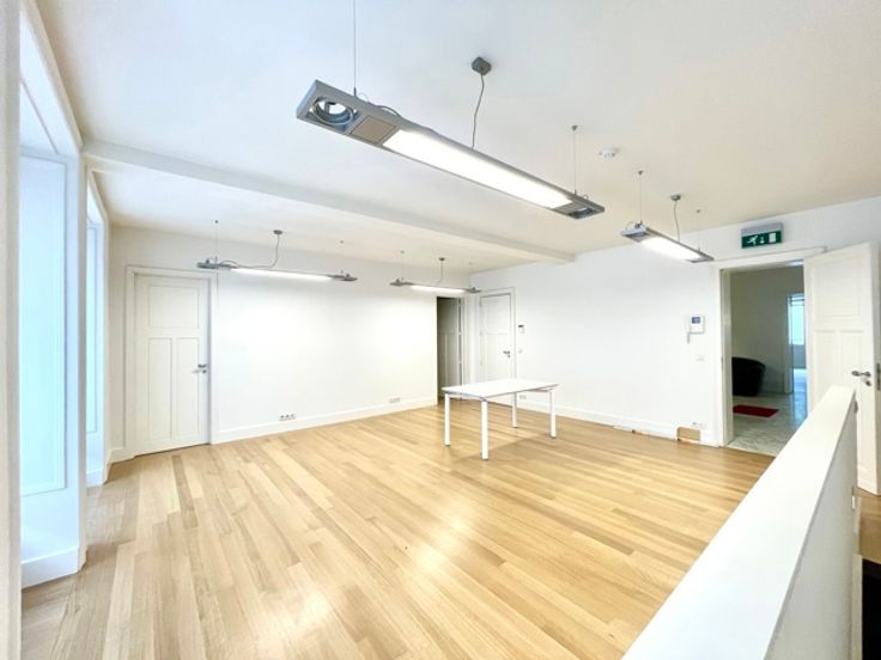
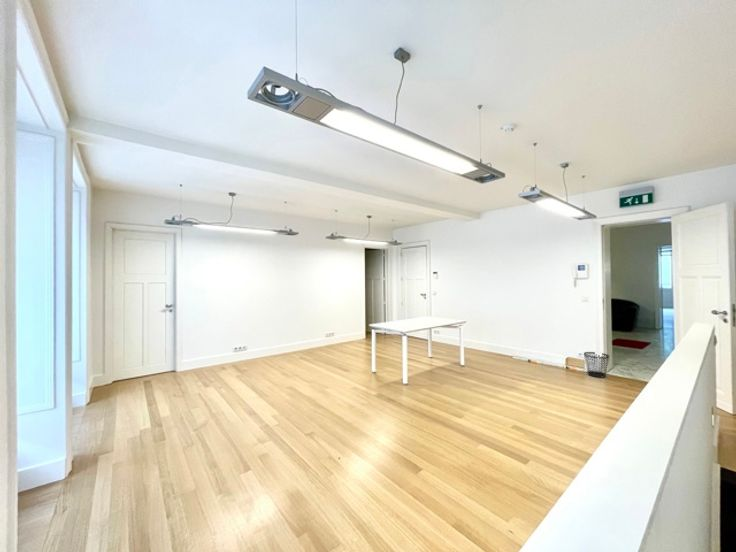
+ wastebasket (596, 364)
